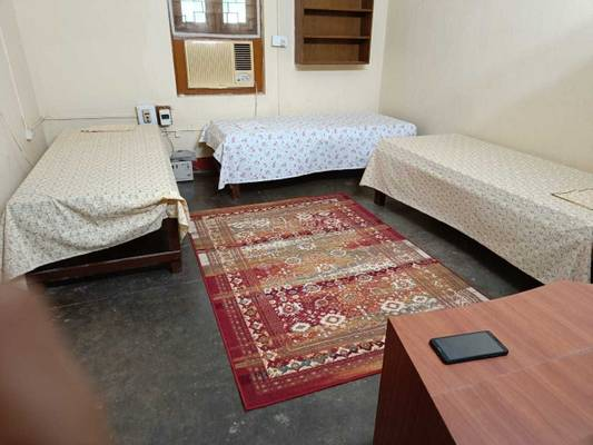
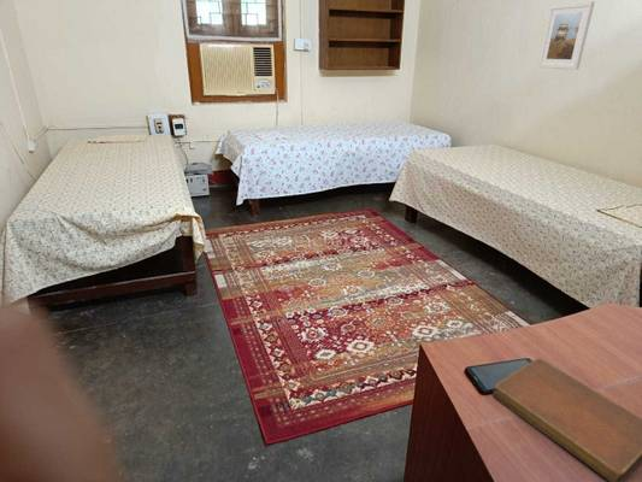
+ notebook (572, 411)
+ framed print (564, 36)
